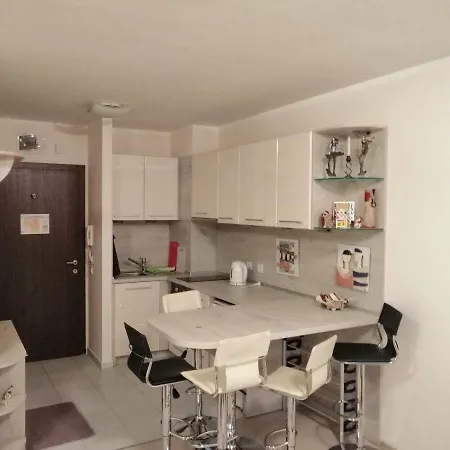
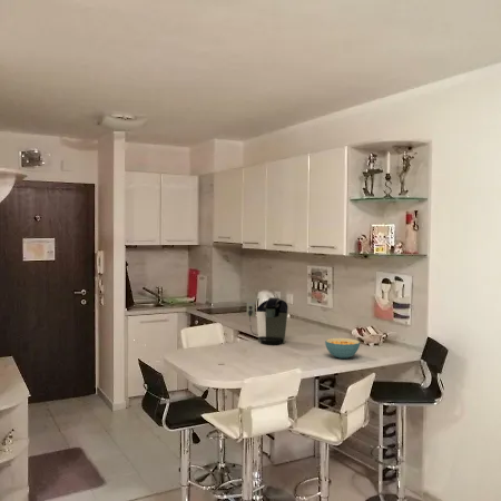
+ coffee maker (264, 320)
+ cereal bowl (342, 350)
